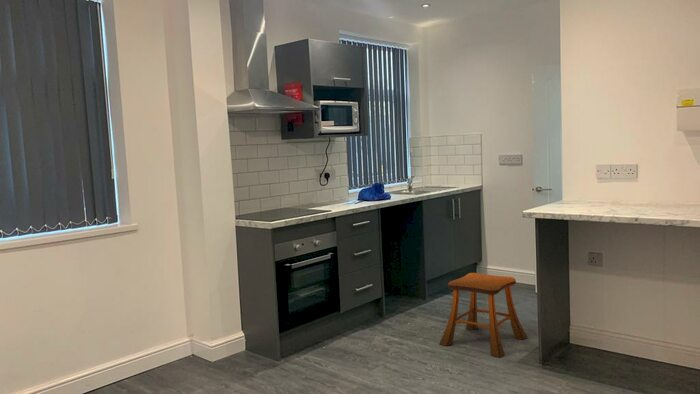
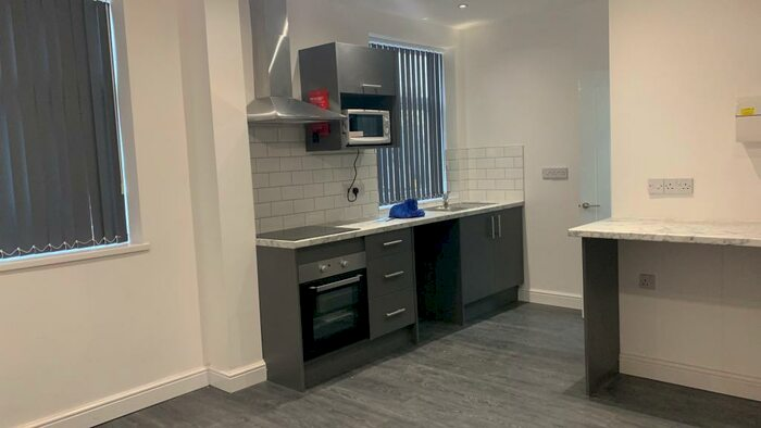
- stool (482, 310)
